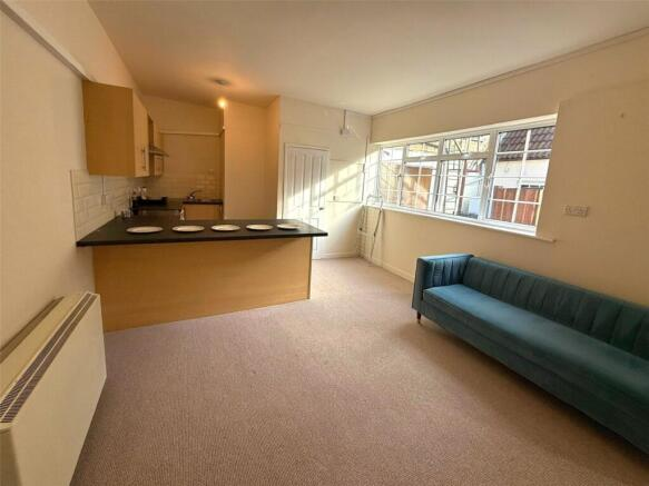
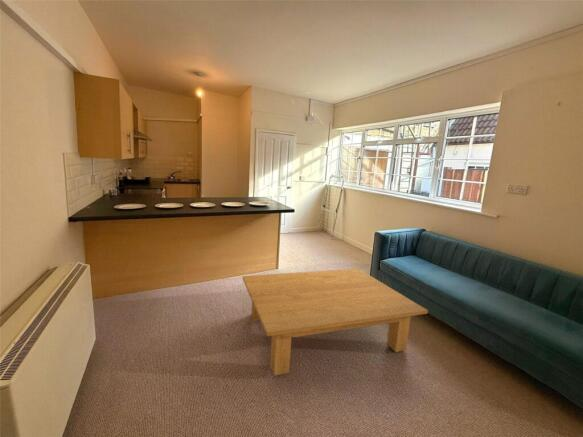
+ coffee table (324, 311)
